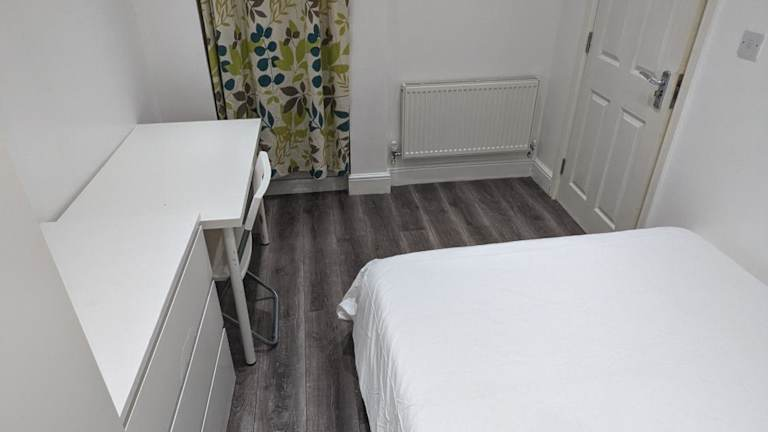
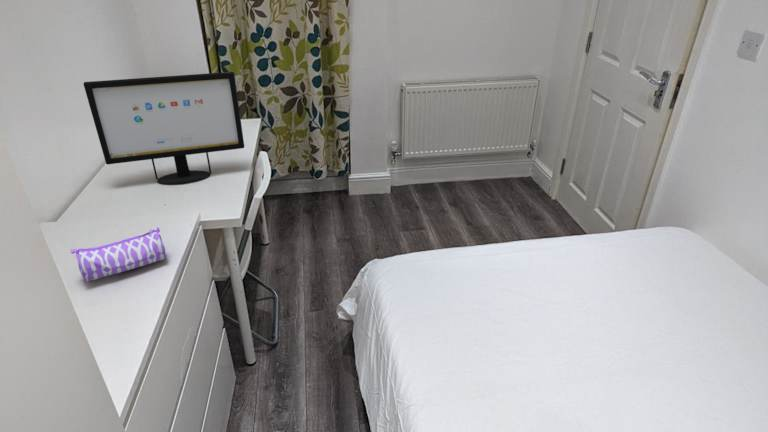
+ pencil case (122, 253)
+ computer monitor (173, 130)
